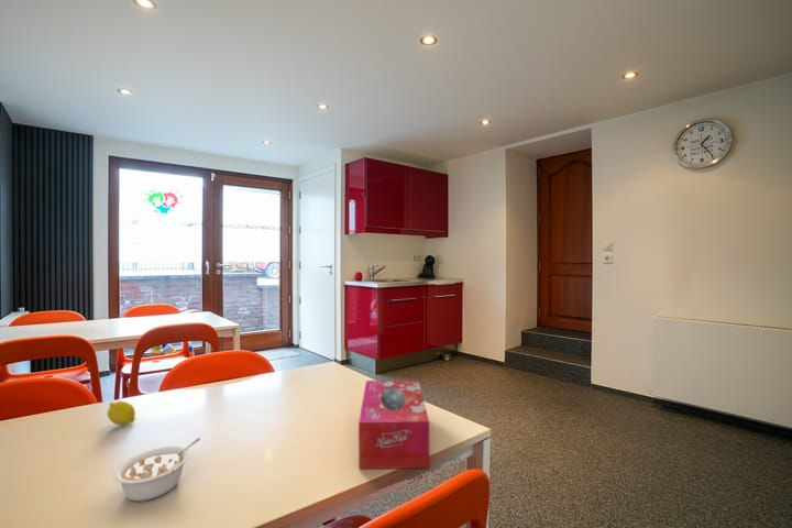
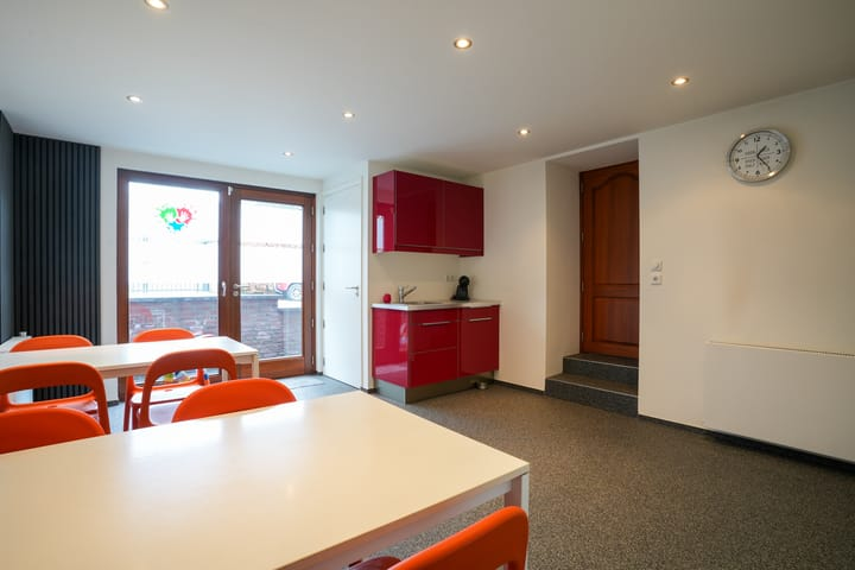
- fruit (121, 413)
- legume (155, 470)
- tissue box (393, 417)
